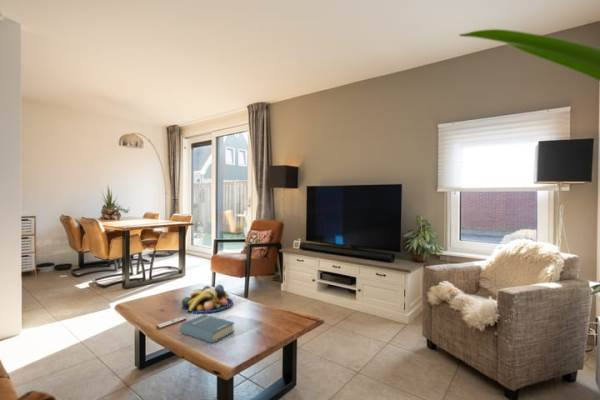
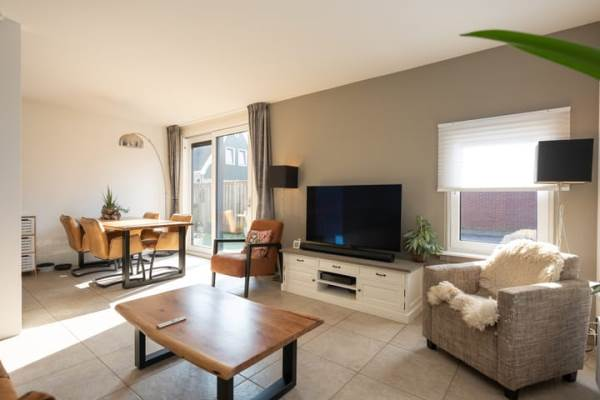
- fruit bowl (208, 296)
- hardback book (207, 328)
